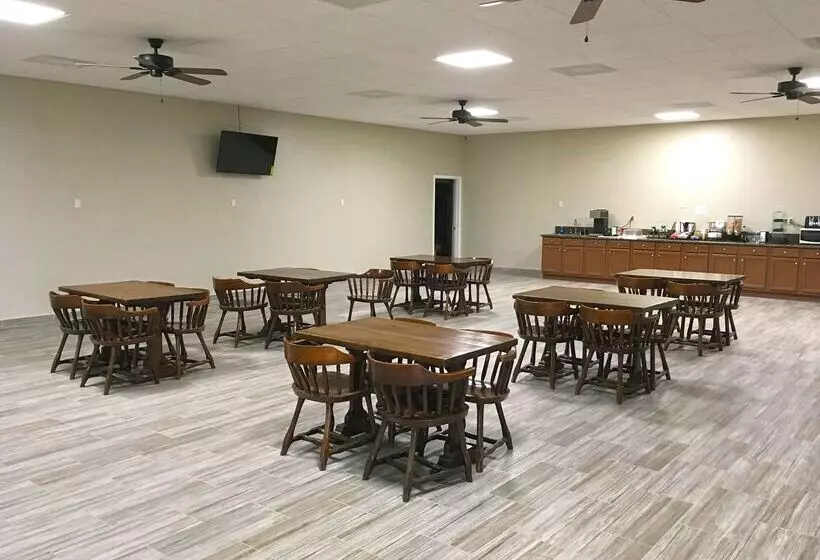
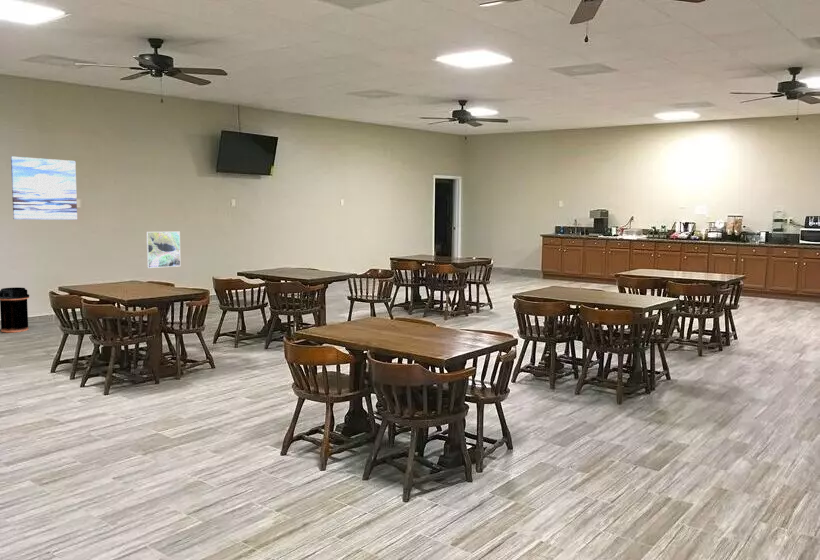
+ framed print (163, 249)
+ wall art (45, 189)
+ trash can (14, 309)
